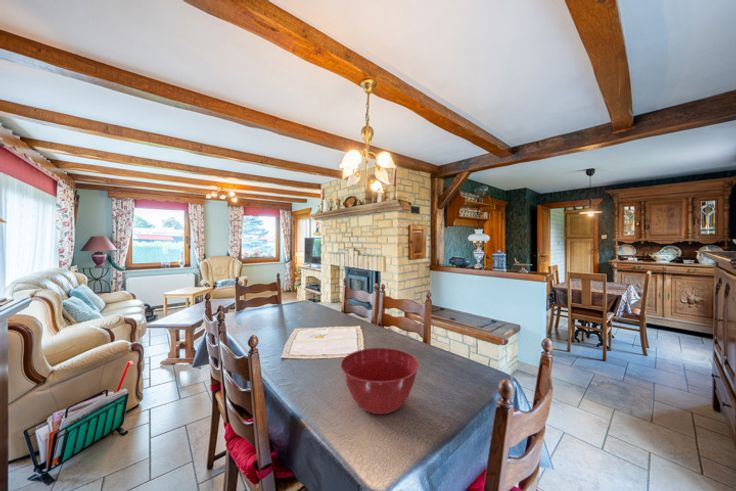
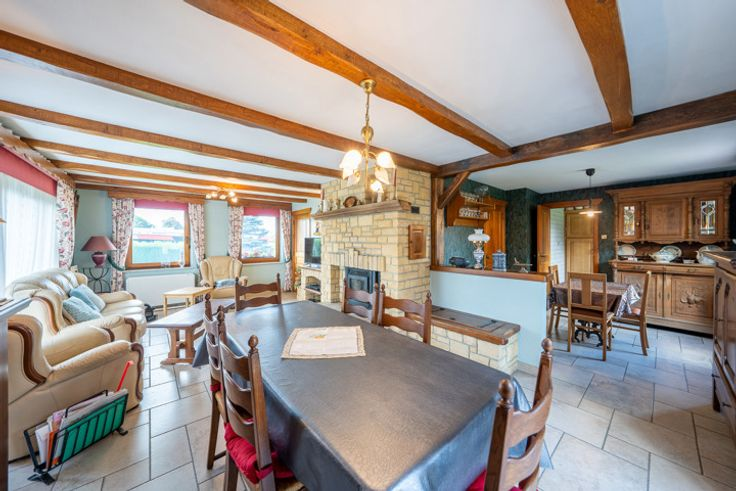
- mixing bowl (379, 382)
